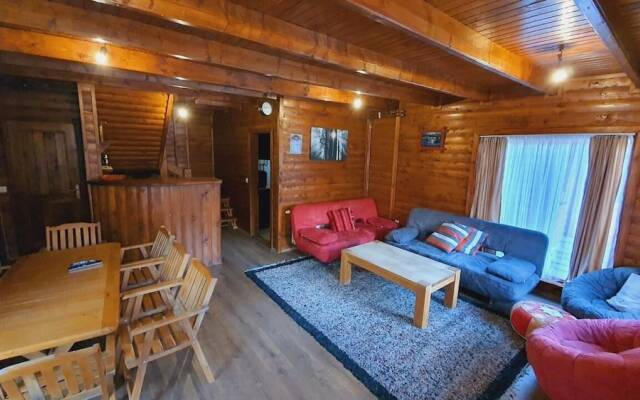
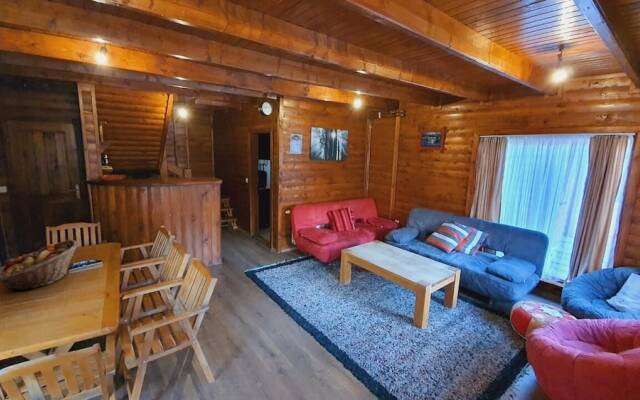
+ fruit basket (40, 263)
